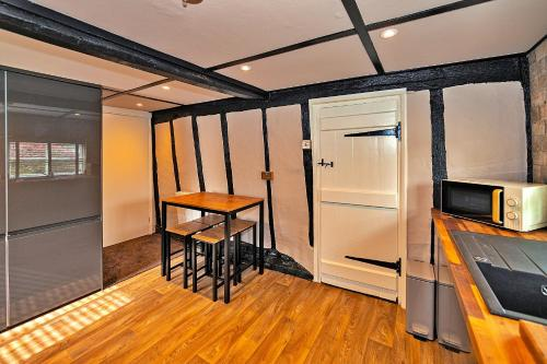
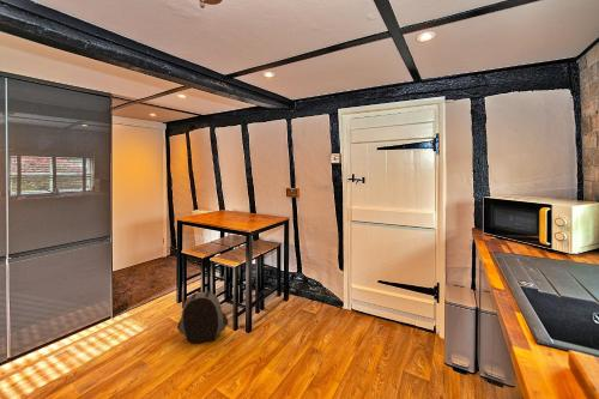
+ backpack (202, 314)
